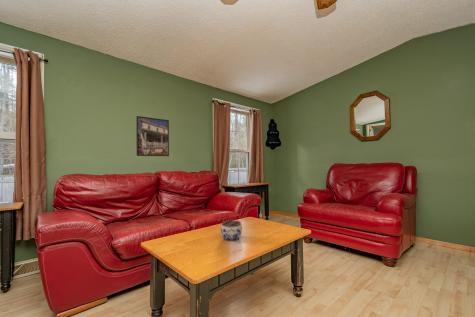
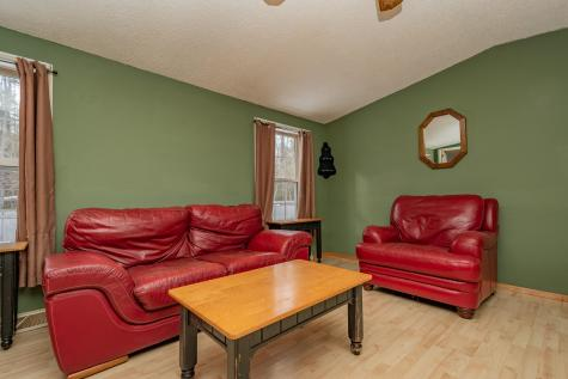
- jar (231, 230)
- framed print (153, 137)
